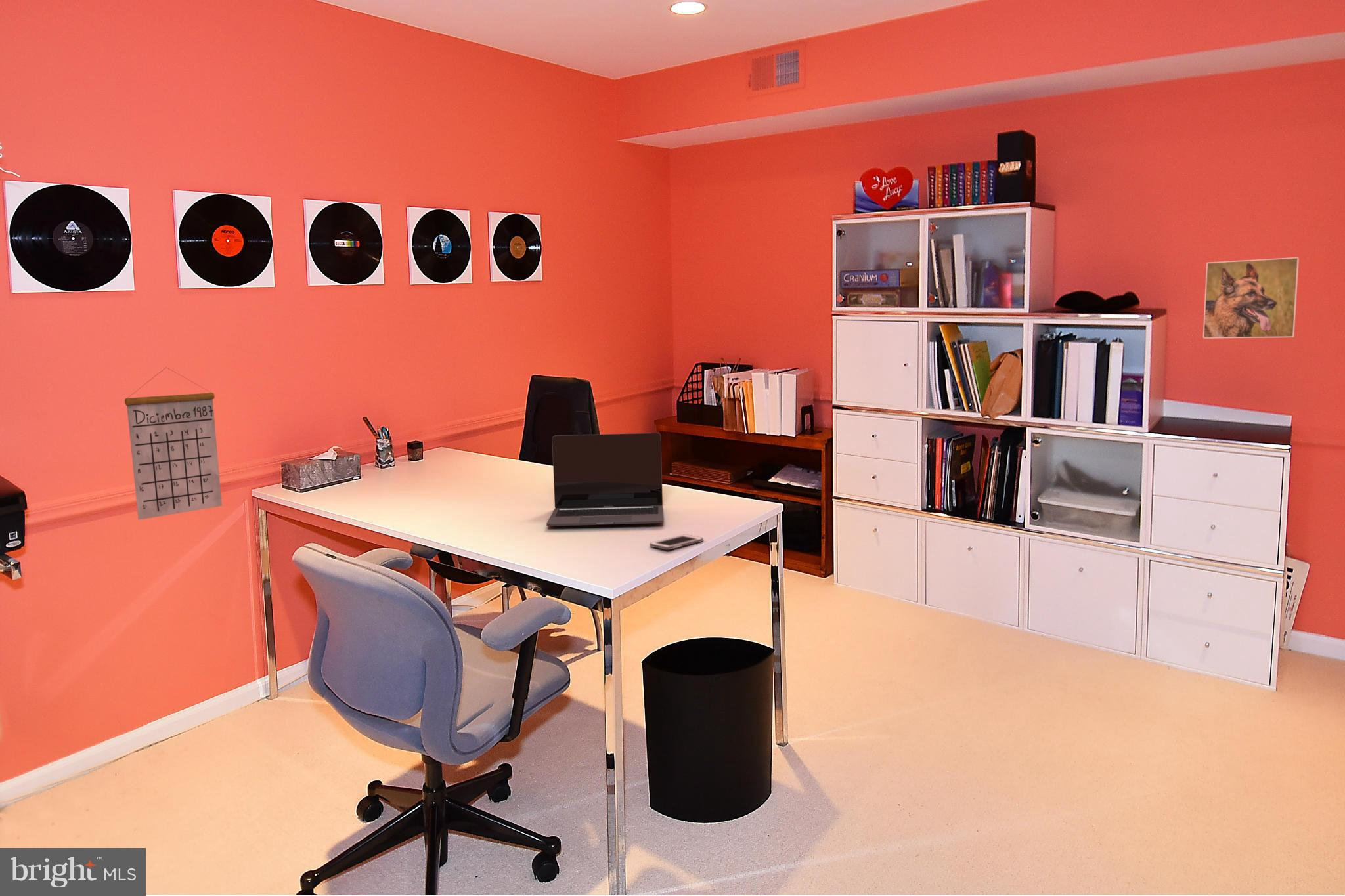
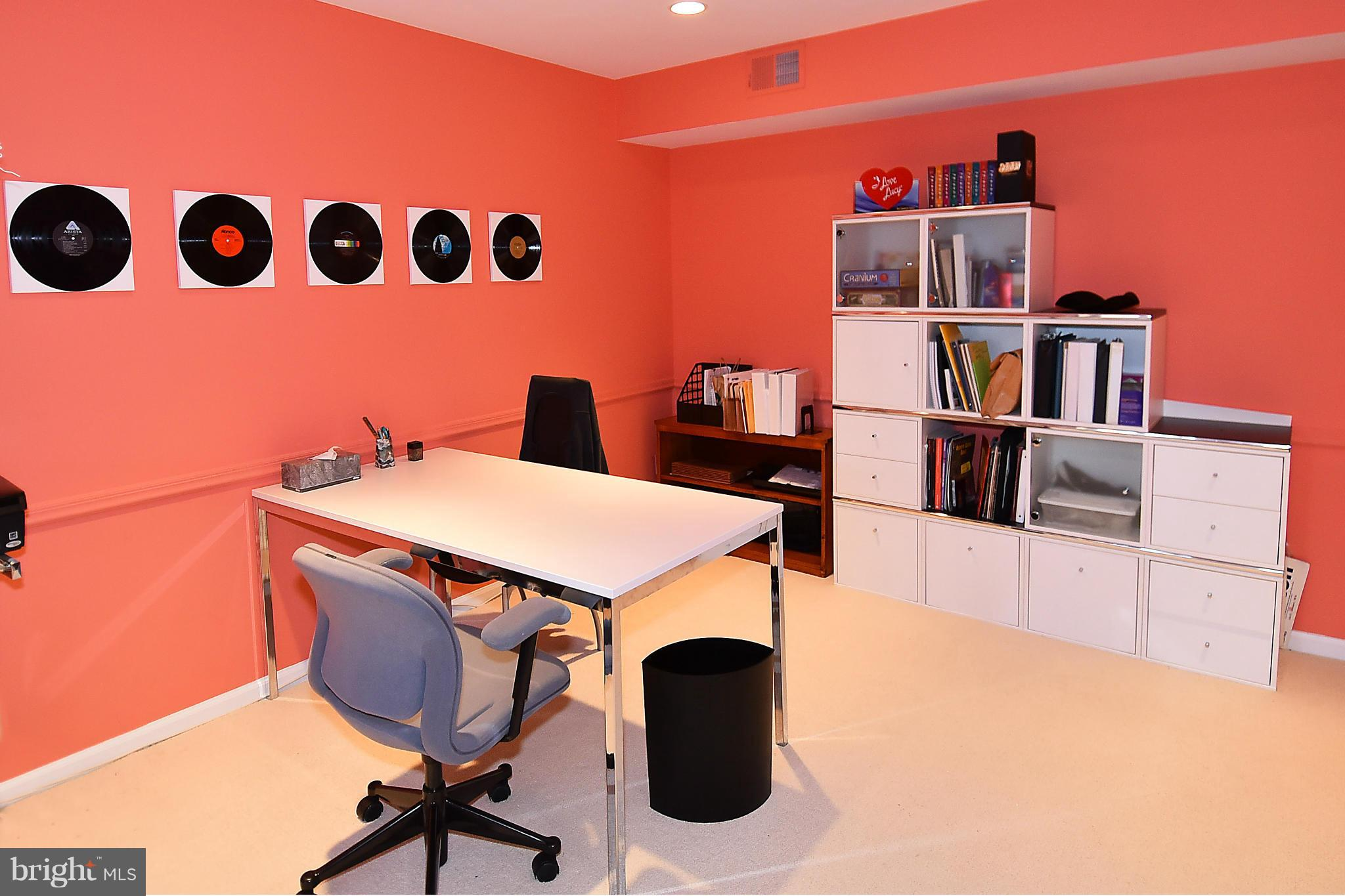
- cell phone (676, 542)
- calendar (175, 440)
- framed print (1249, 299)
- laptop (606, 478)
